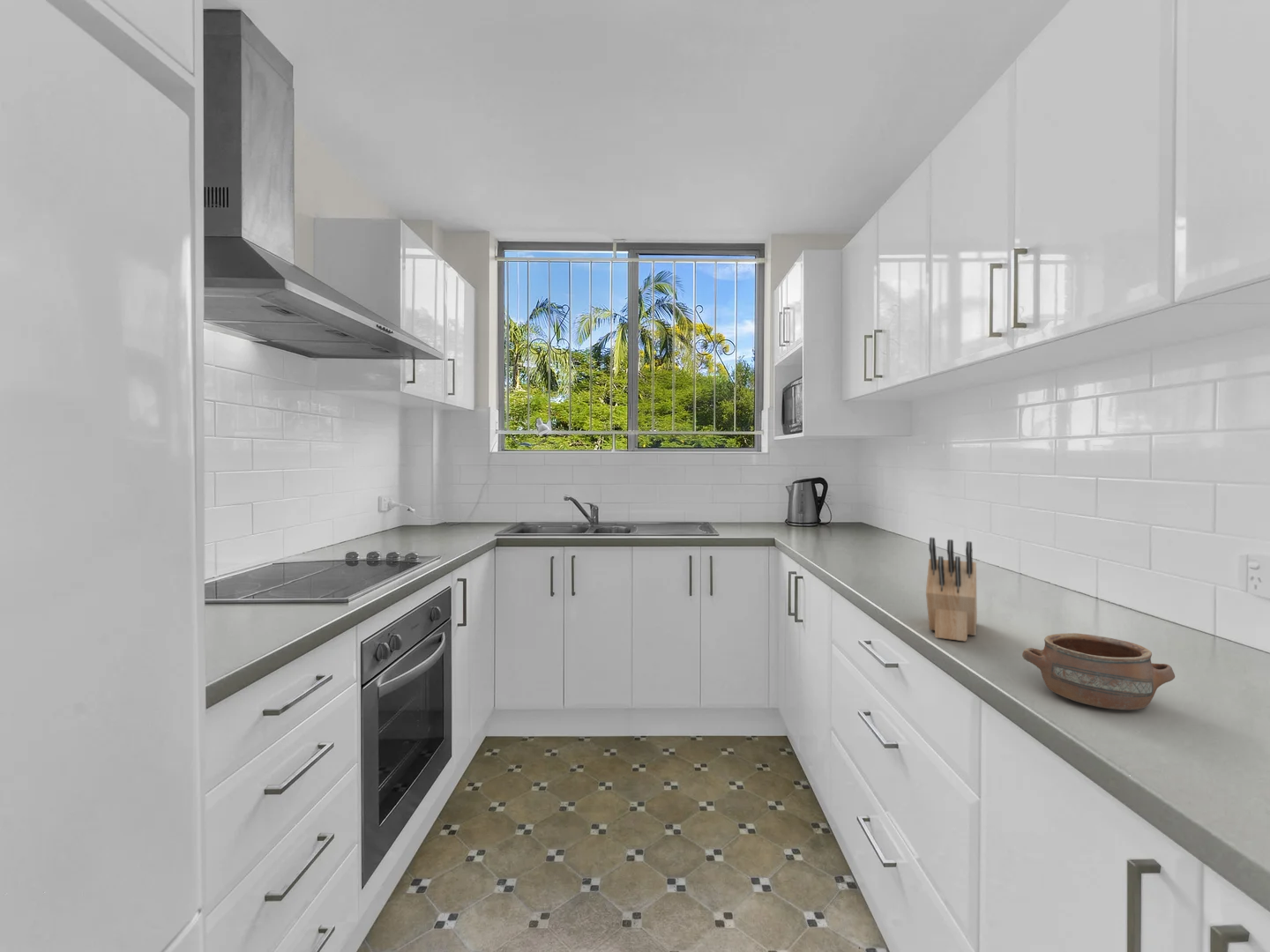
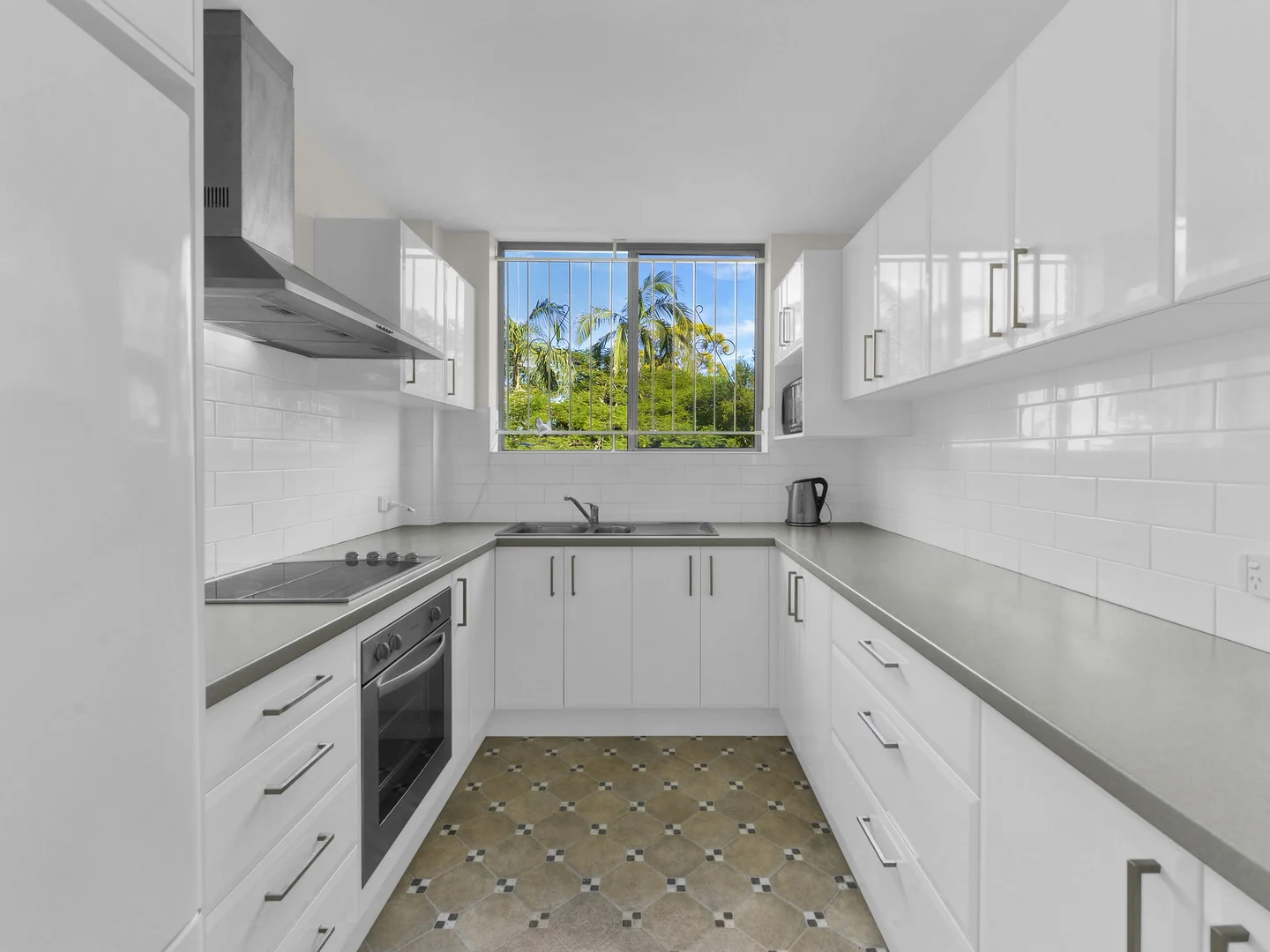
- knife block (952, 583)
- pottery (1094, 670)
